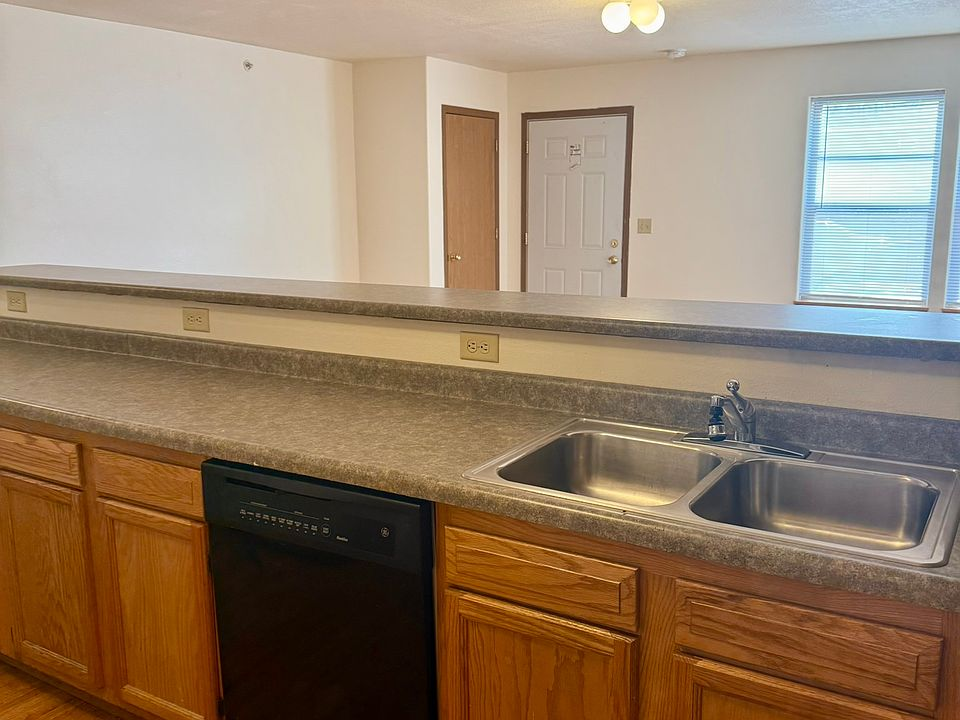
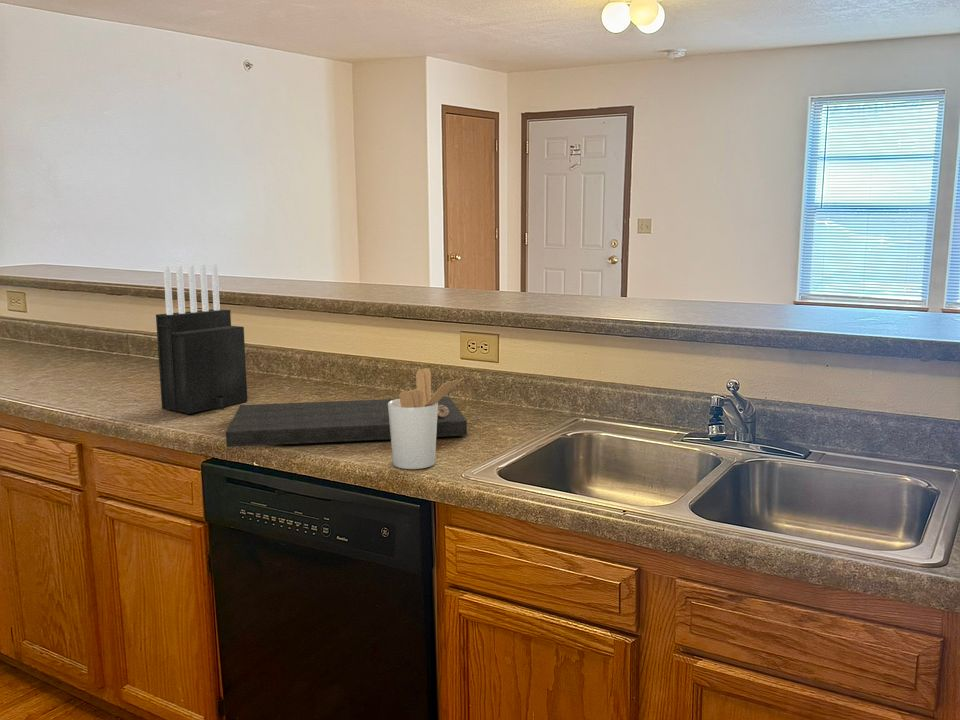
+ cutting board (348, 413)
+ utensil holder (425, 418)
+ knife block (204, 336)
